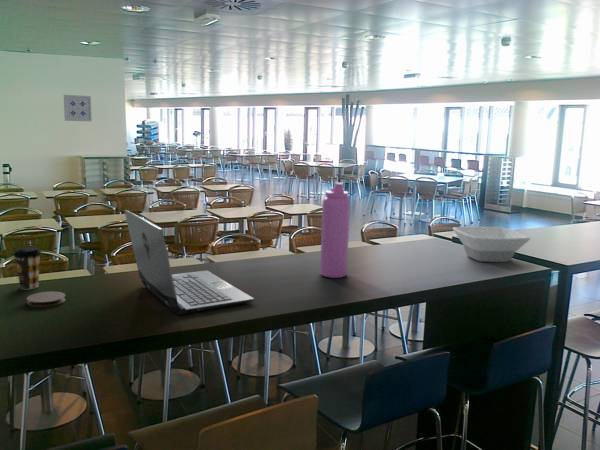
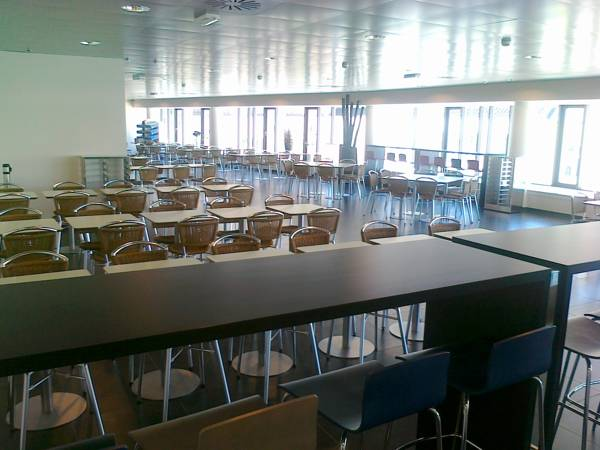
- water bottle (335, 229)
- coffee cup (28, 268)
- wall art (77, 108)
- bowl (488, 245)
- coaster (46, 299)
- laptop (190, 272)
